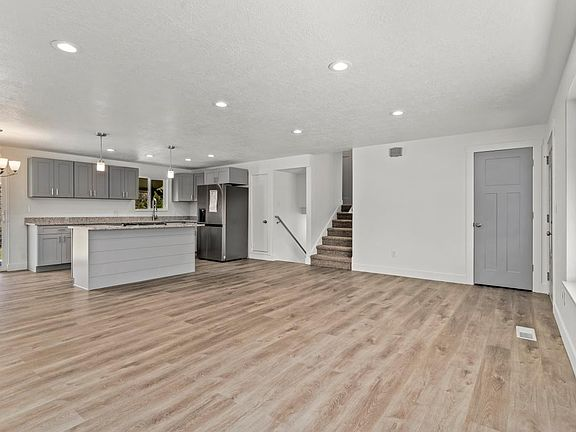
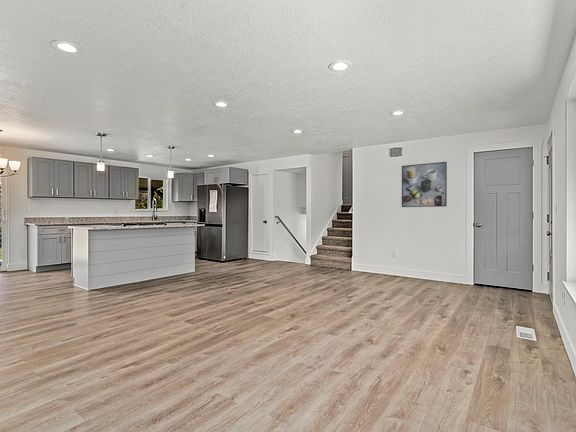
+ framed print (423, 185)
